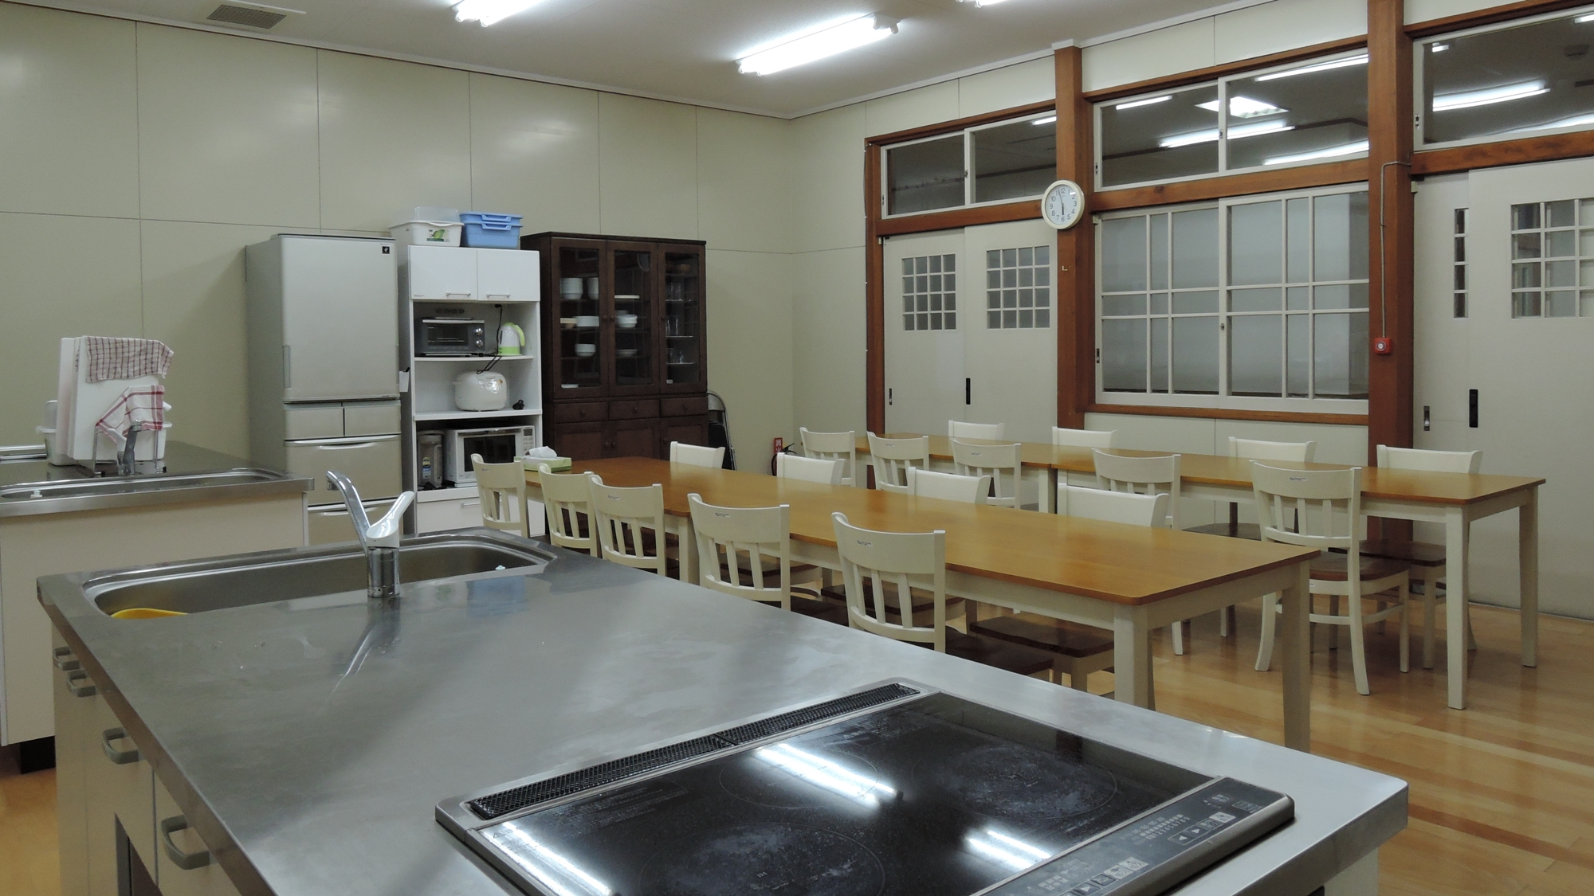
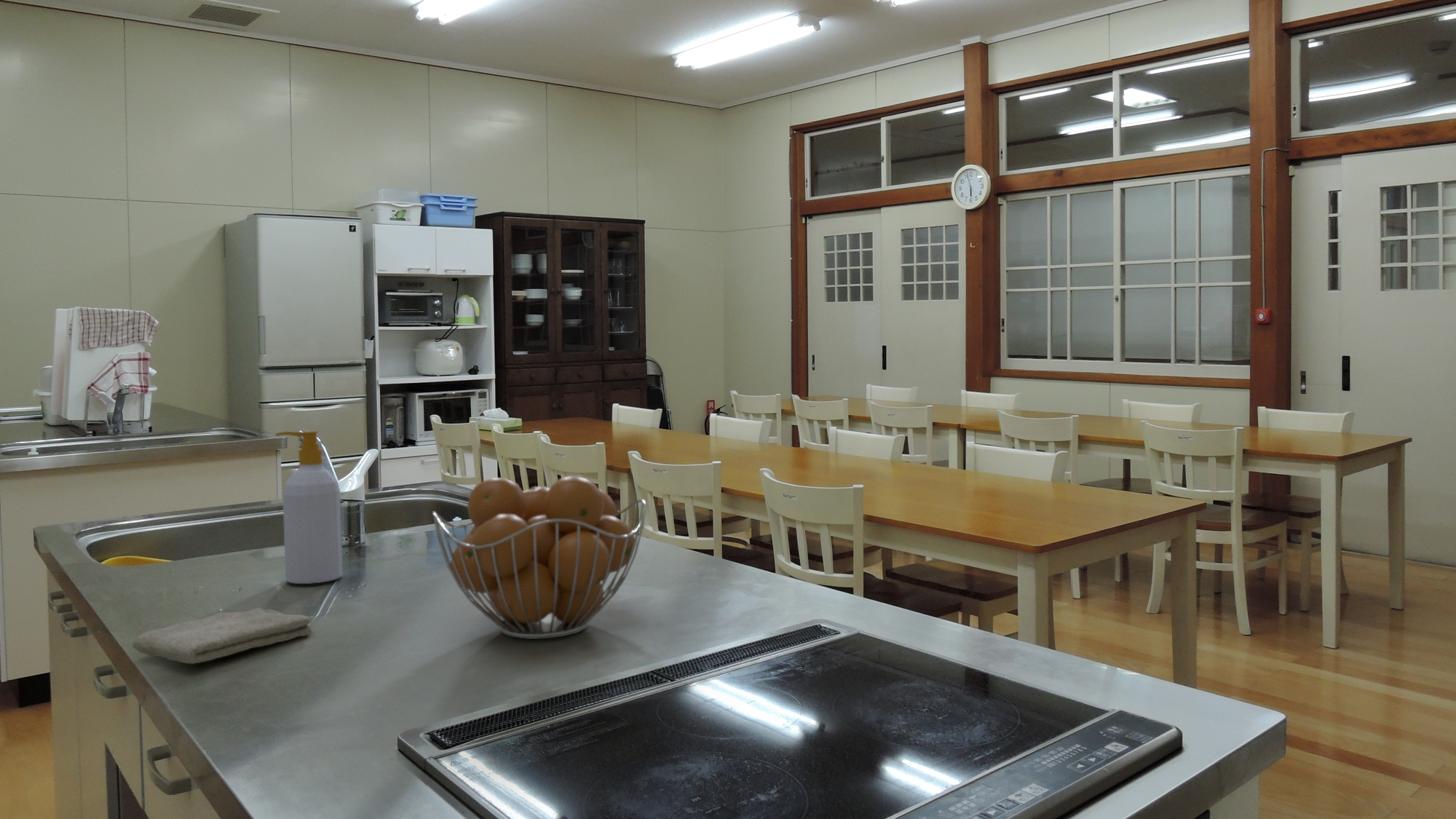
+ washcloth (227, 633)
+ soap bottle (309, 505)
+ fruit basket (542, 551)
